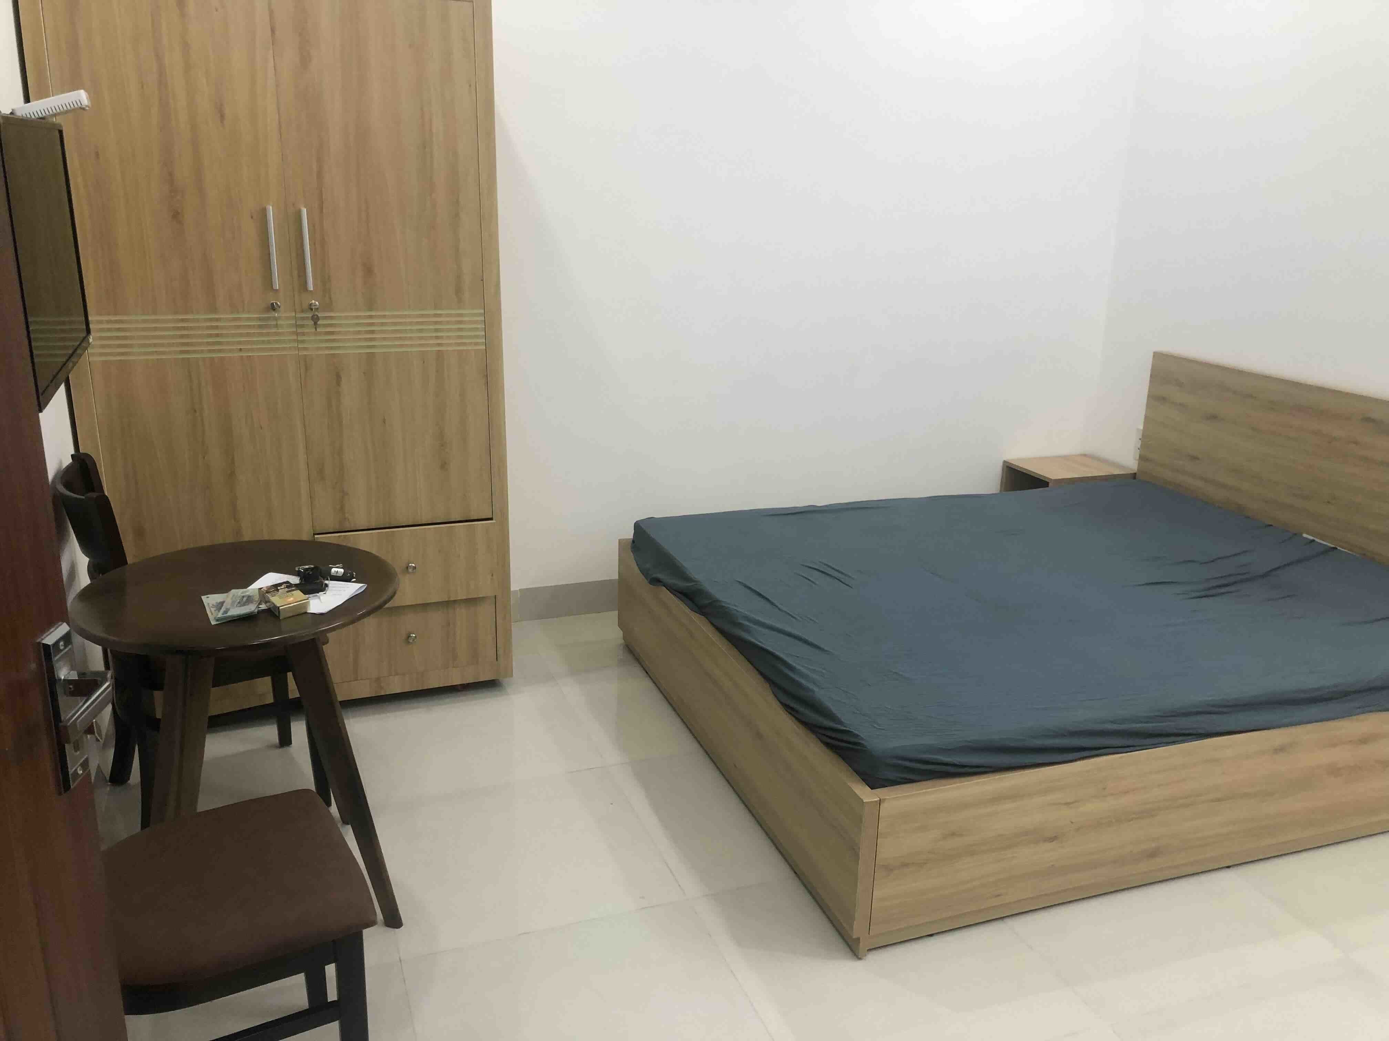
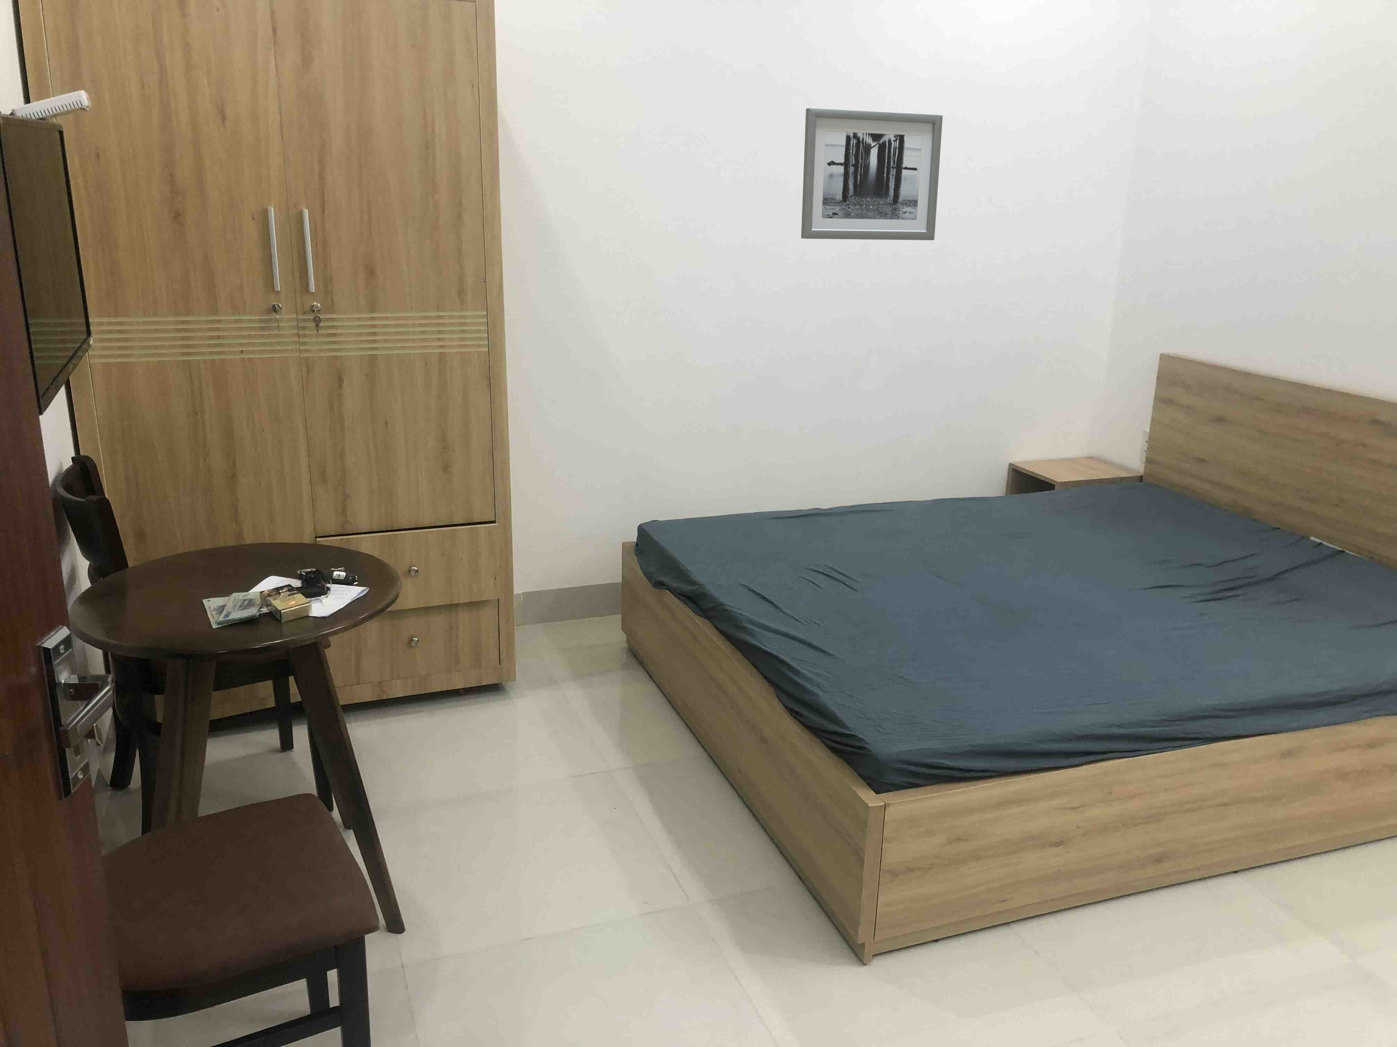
+ wall art (872, 177)
